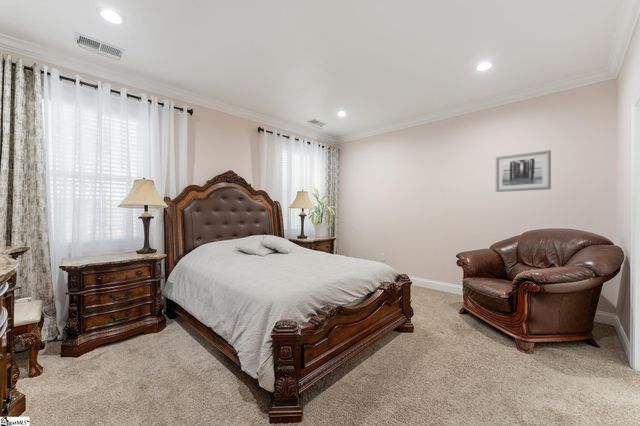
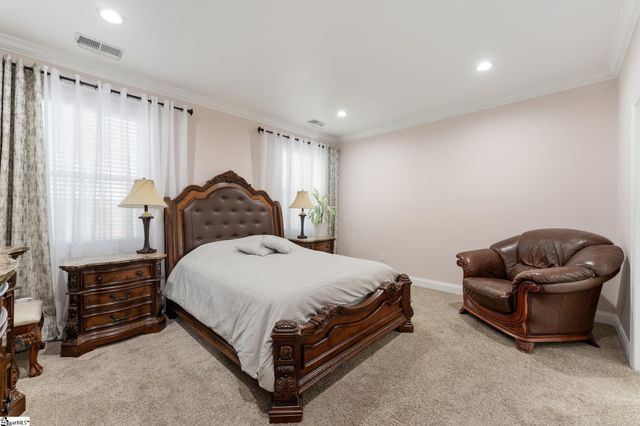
- wall art (521, 172)
